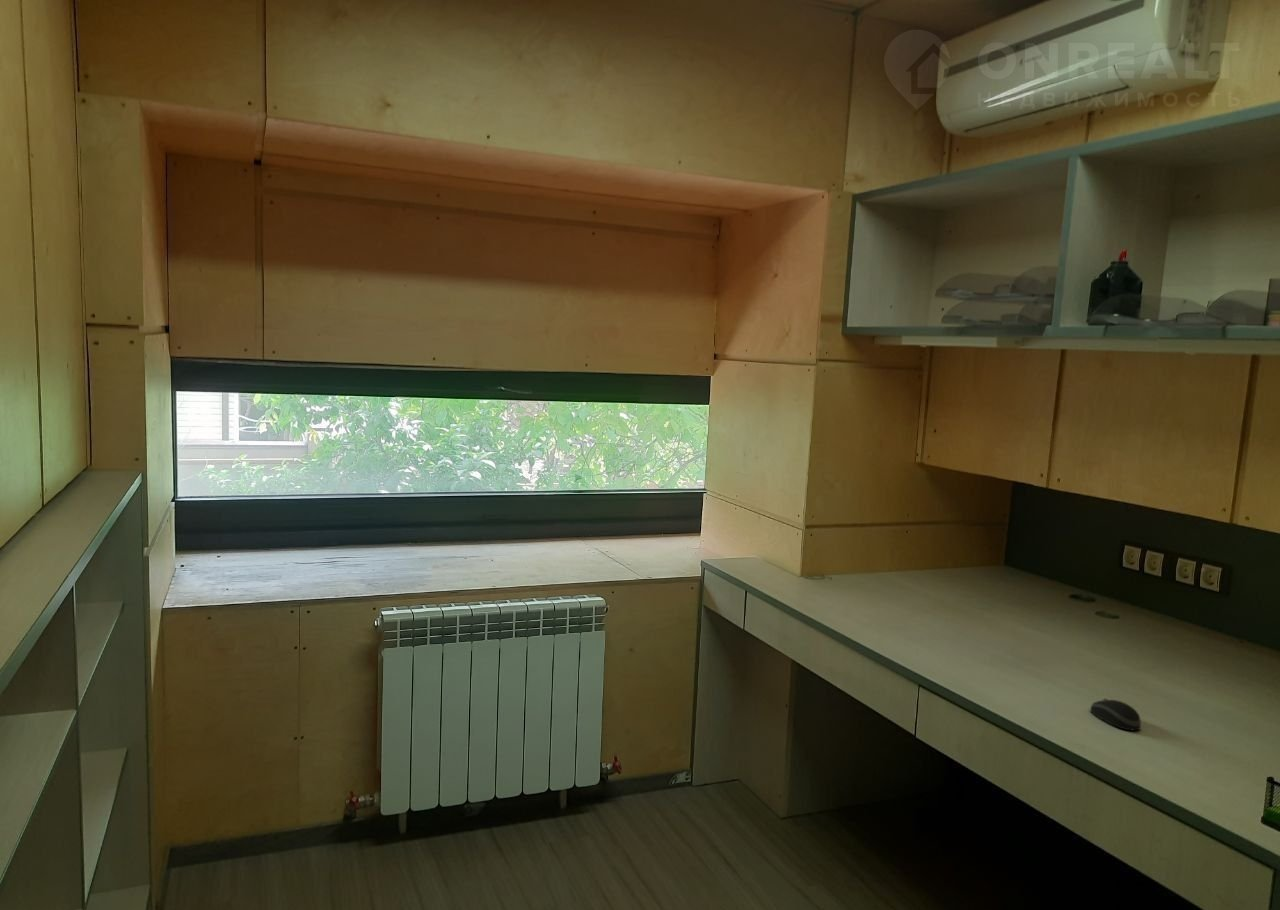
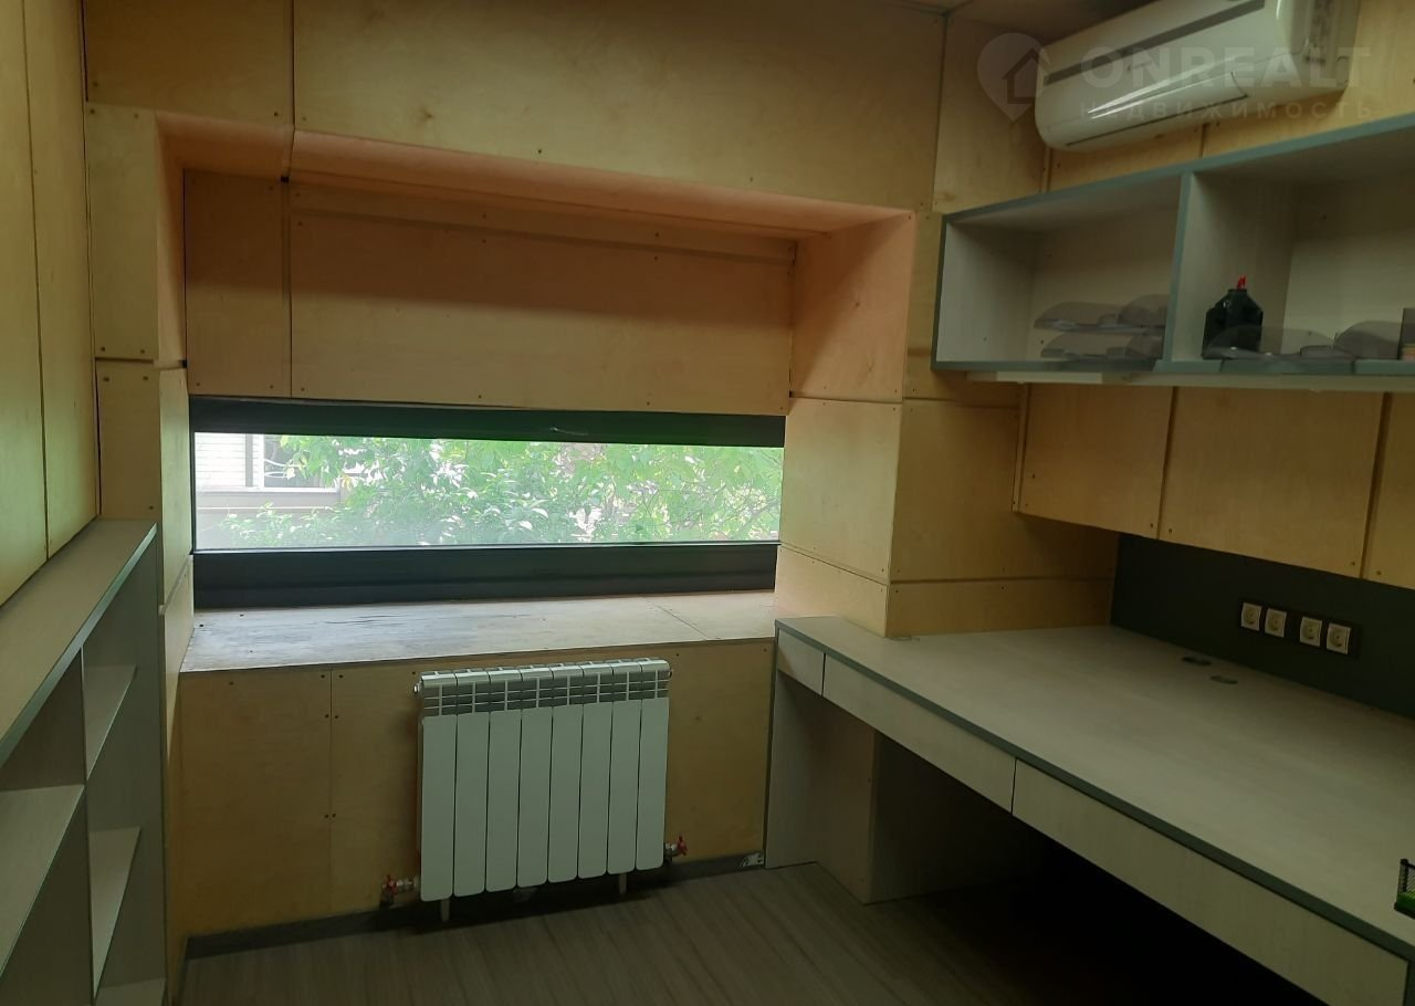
- computer mouse (1116, 710)
